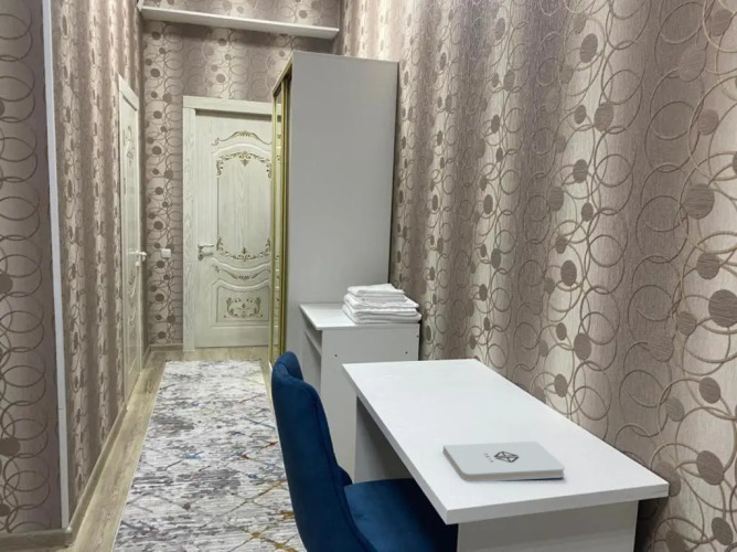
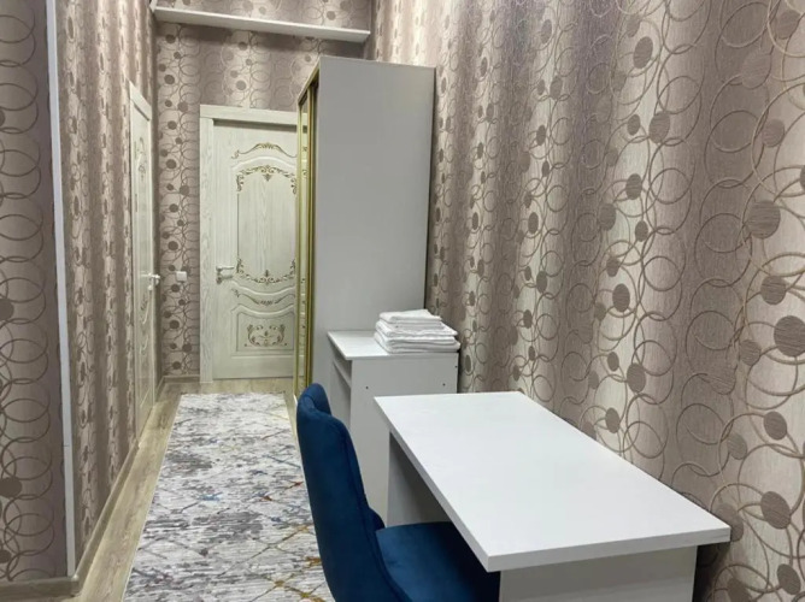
- notepad (502, 460)
